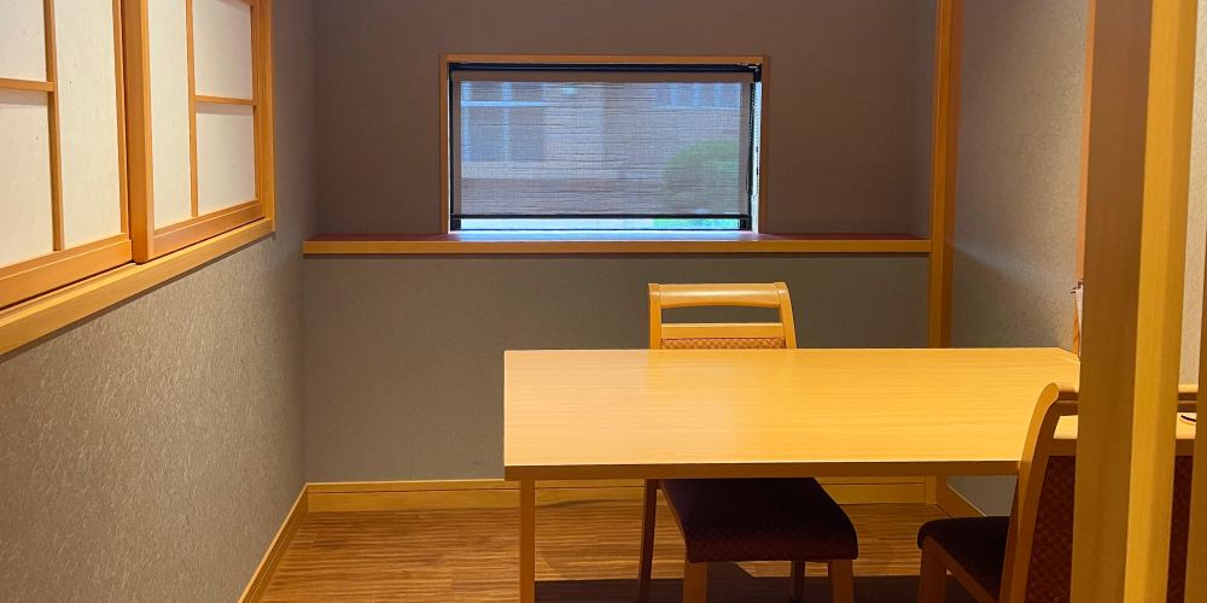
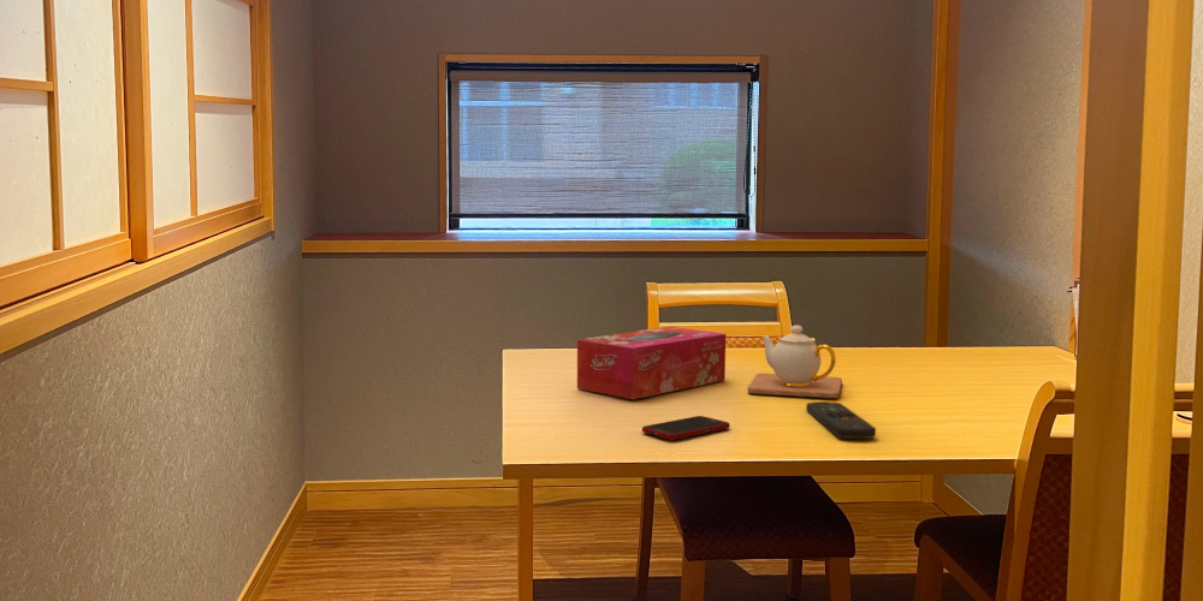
+ teapot (796, 356)
+ remote control (838, 418)
+ tissue box (652, 359)
+ cell phone (686, 427)
